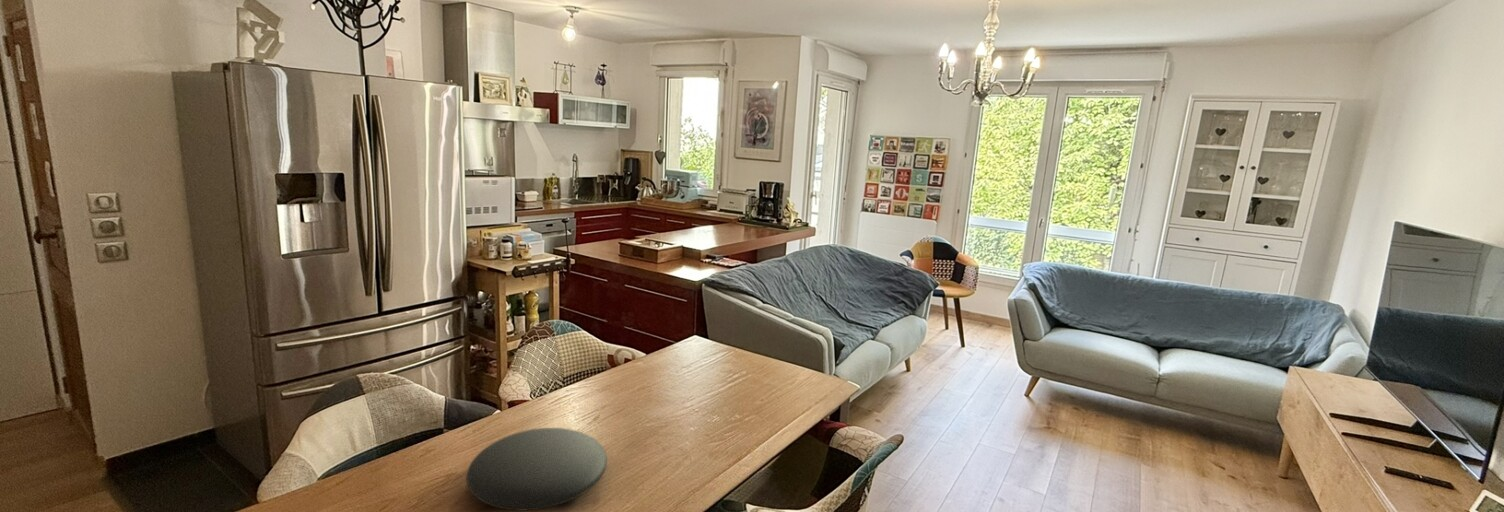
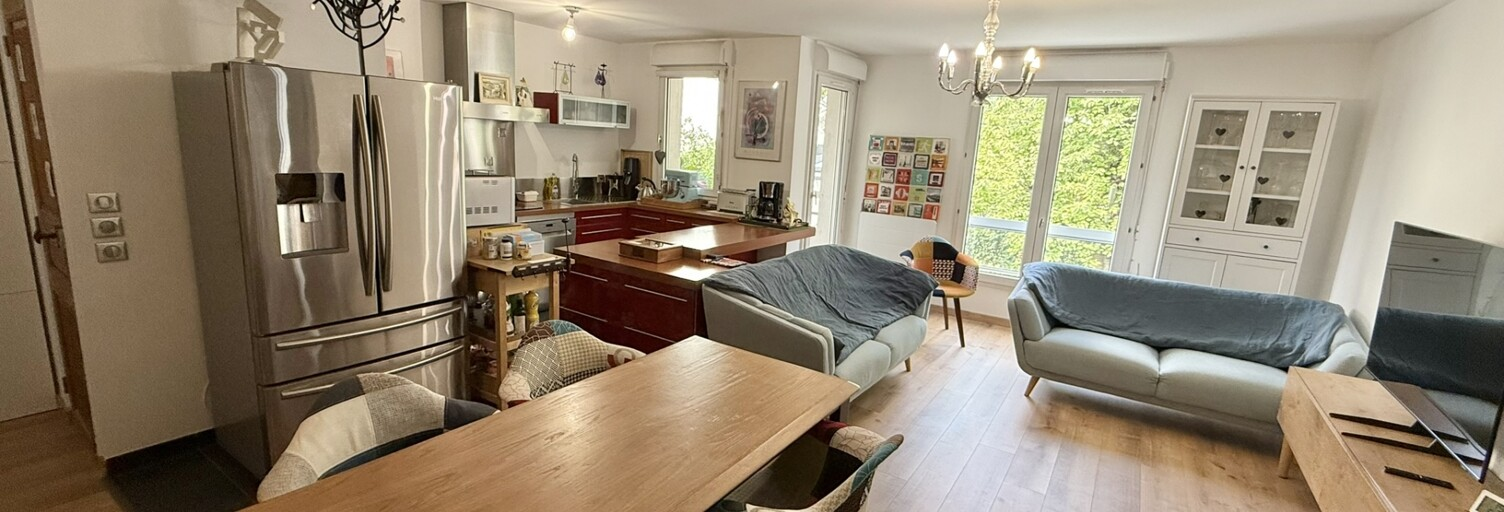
- plate (539, 464)
